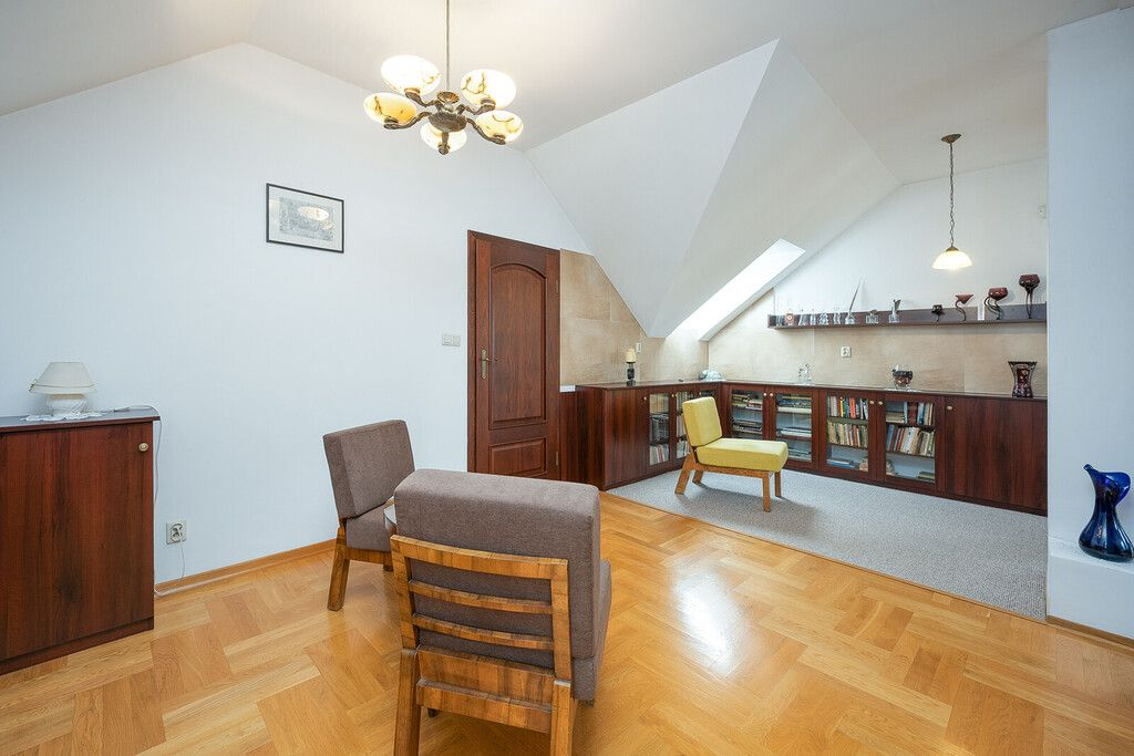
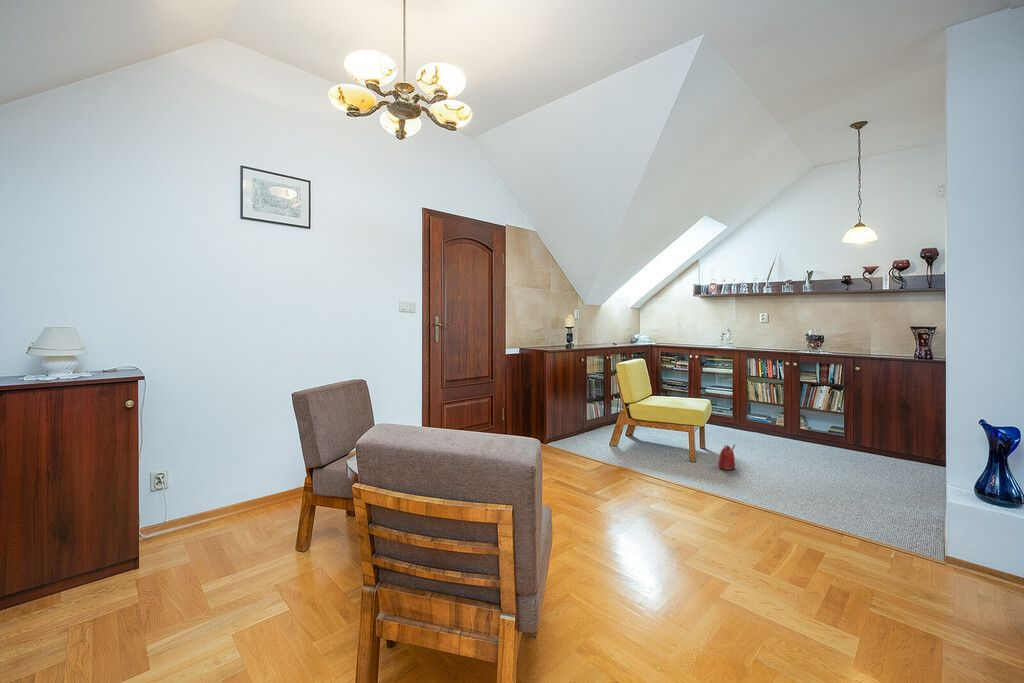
+ watering can (728, 455)
